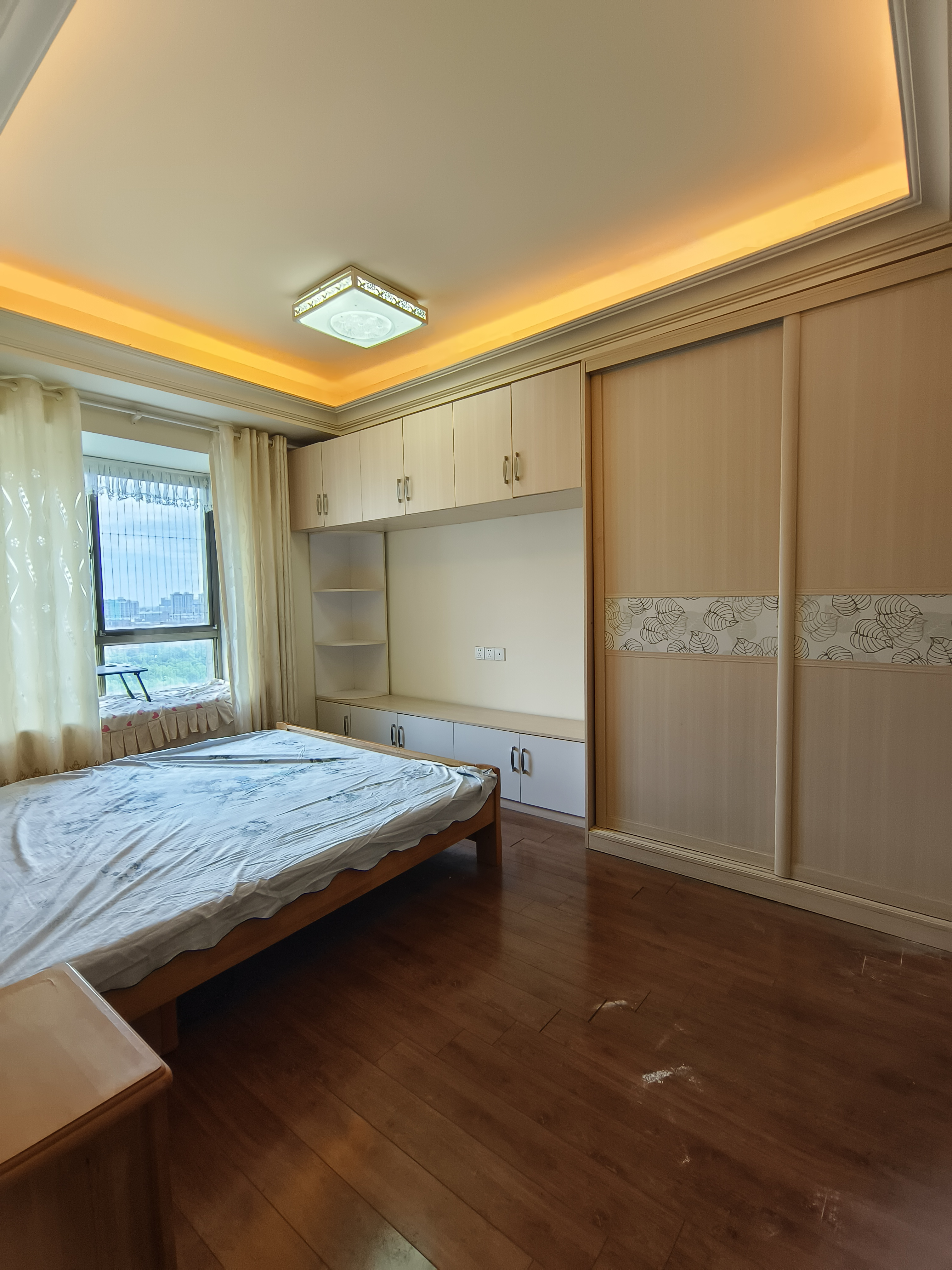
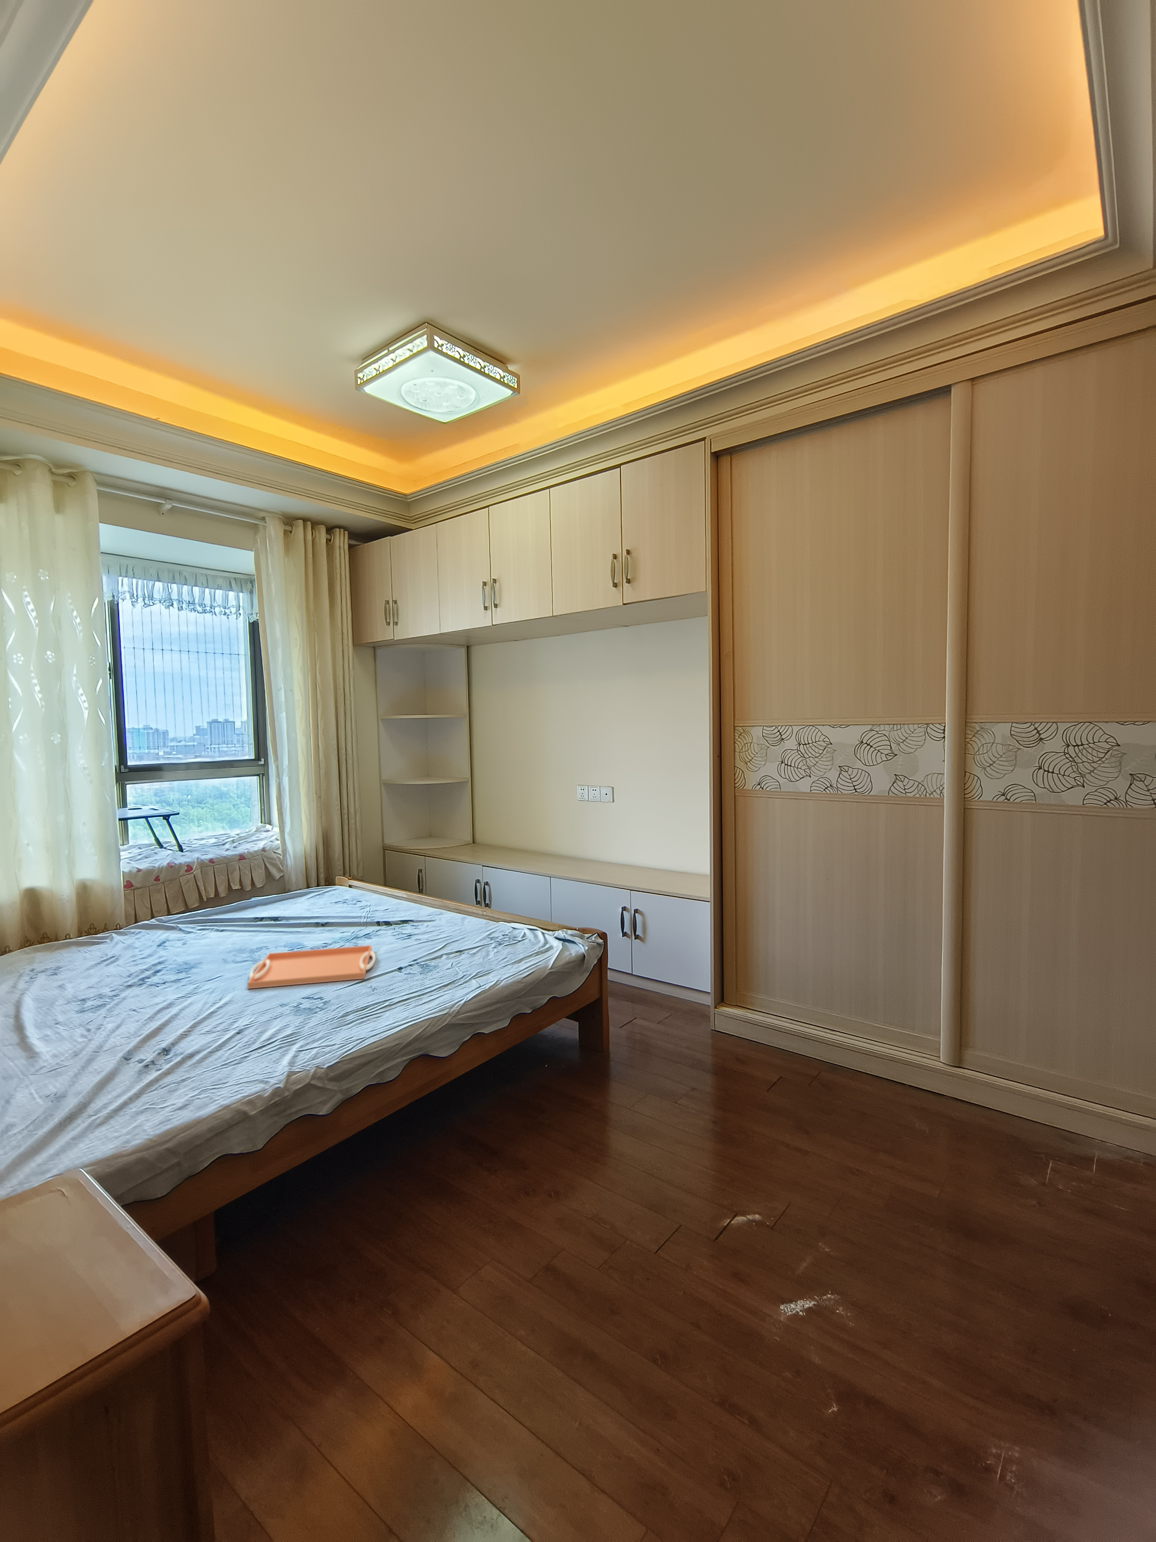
+ serving tray (314, 965)
